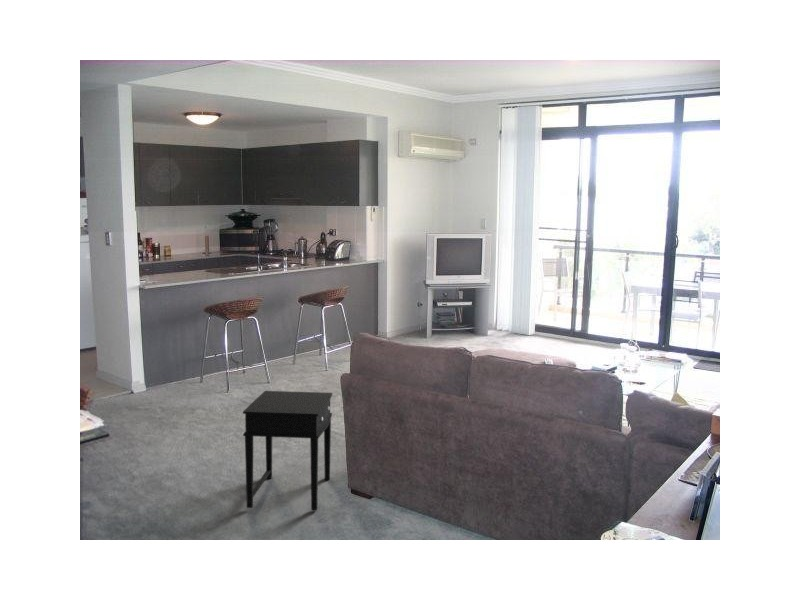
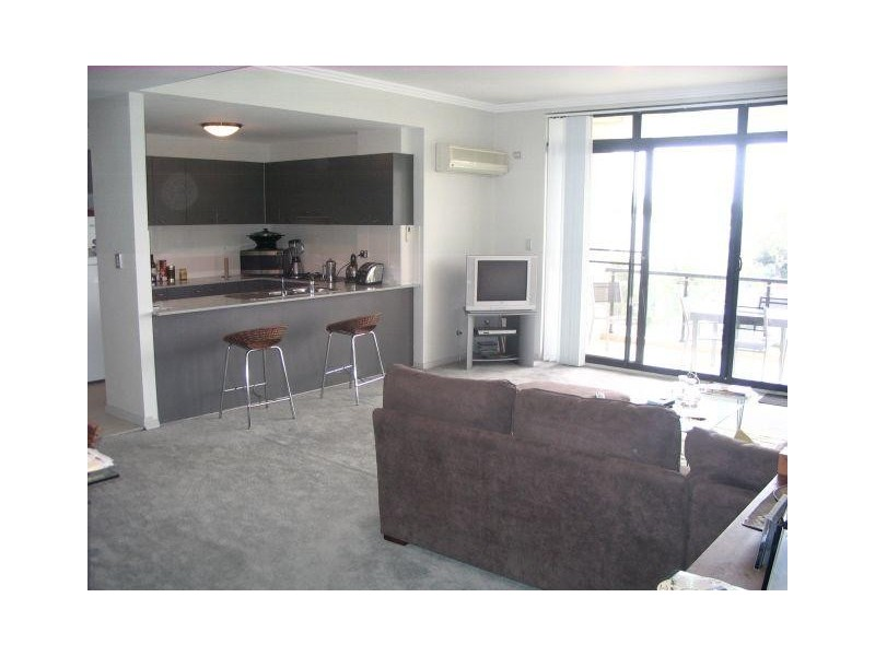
- side table (291, 437)
